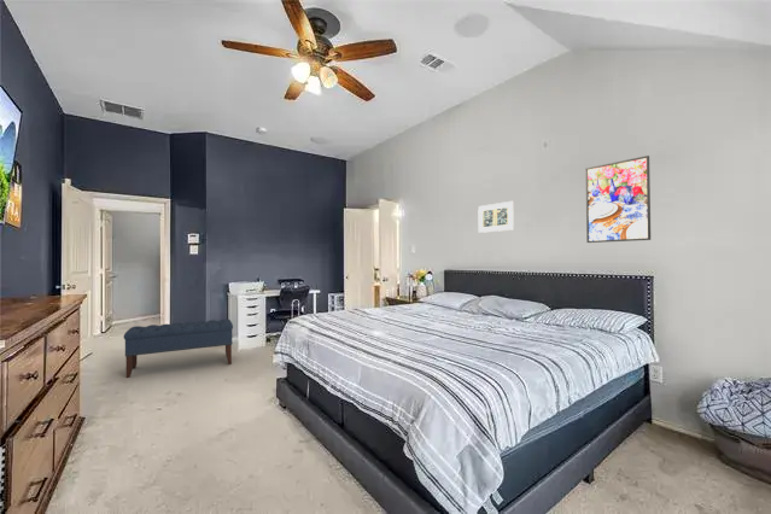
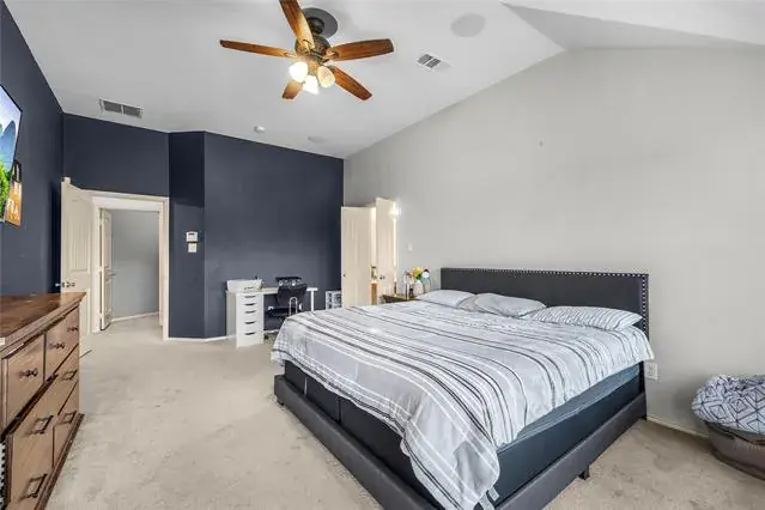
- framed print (615, 201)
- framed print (495, 217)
- bench (182, 344)
